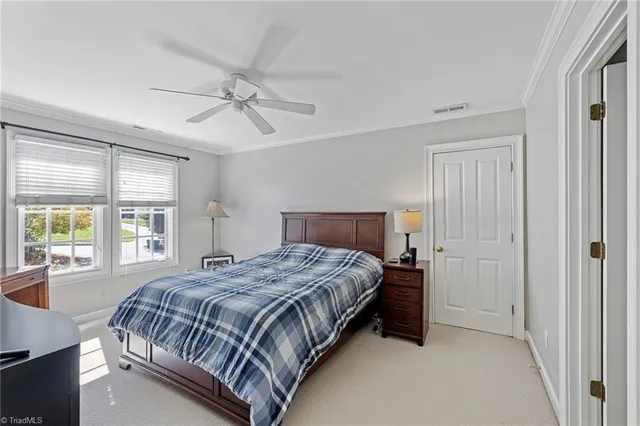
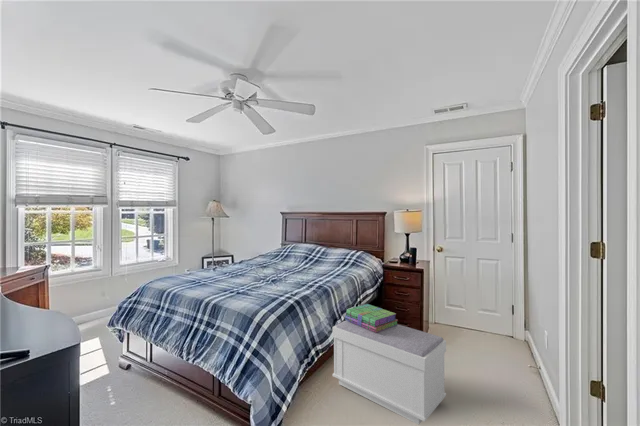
+ stack of books (370, 316)
+ bench (386, 360)
